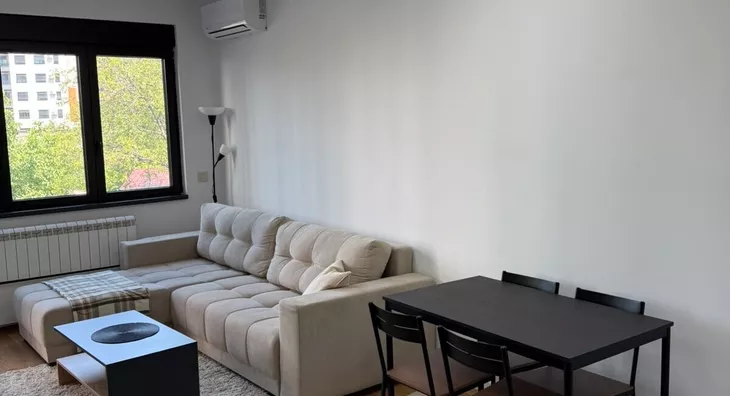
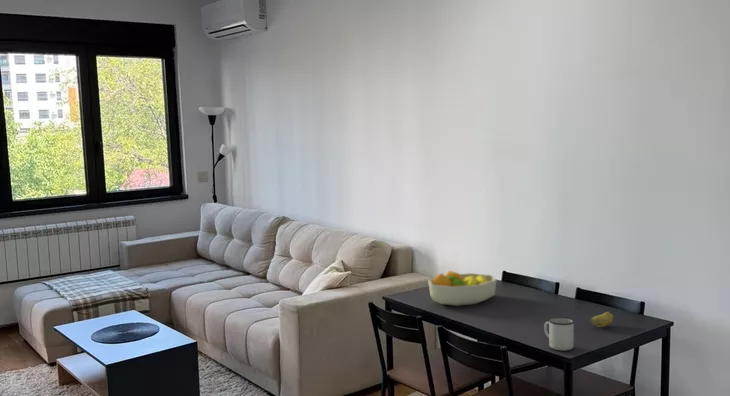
+ banana (602, 319)
+ fruit bowl (462, 285)
+ mug (557, 332)
